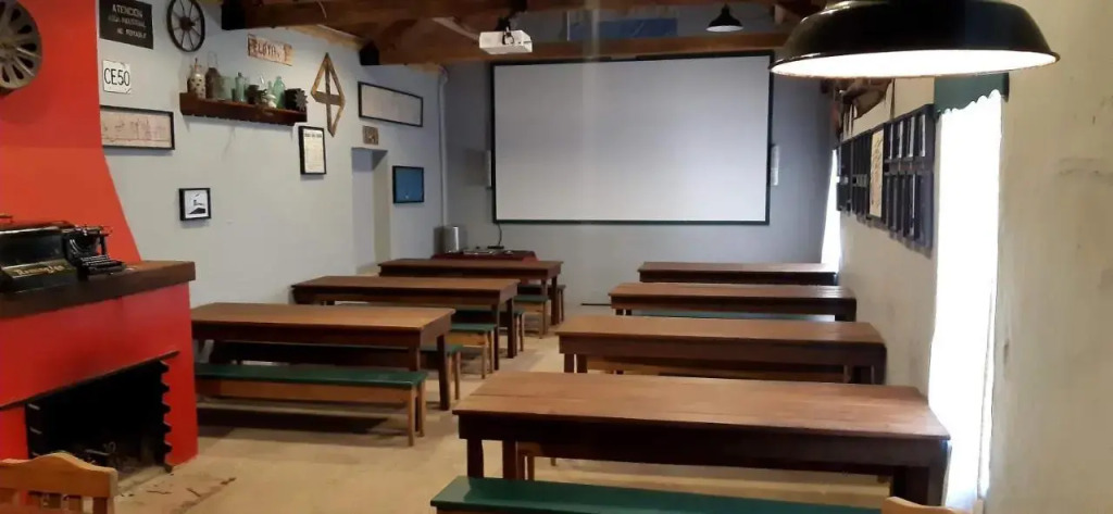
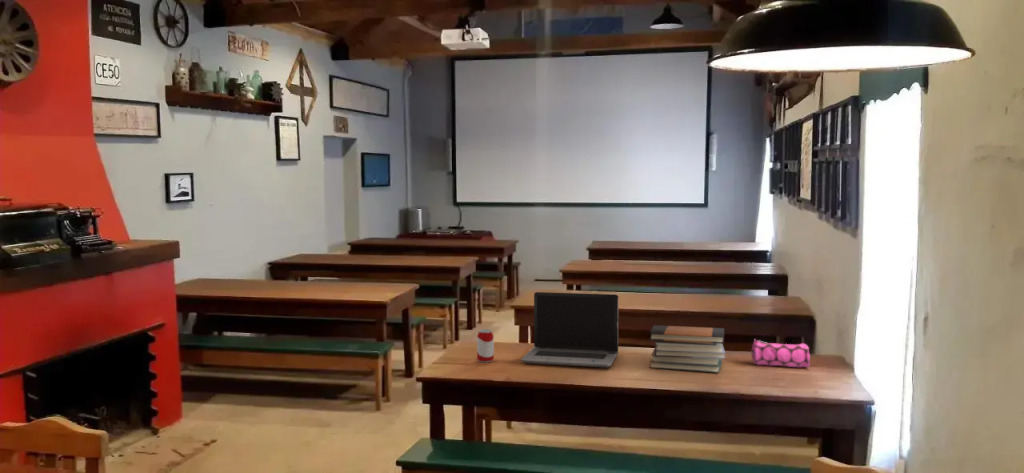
+ laptop computer (570, 328)
+ book stack (687, 348)
+ beverage can (485, 345)
+ pencil case (780, 352)
